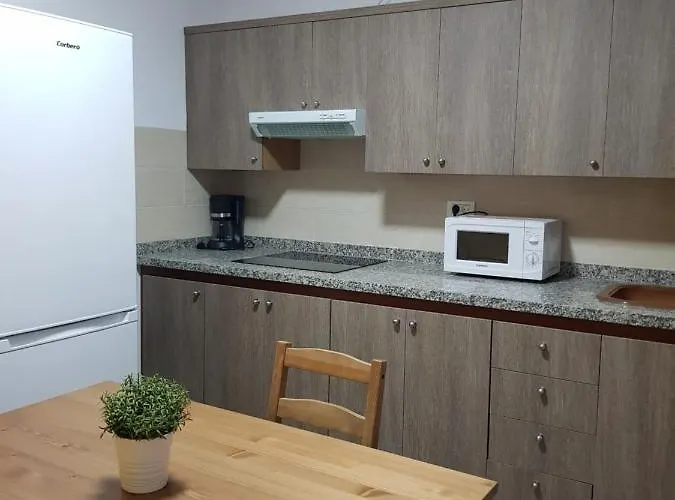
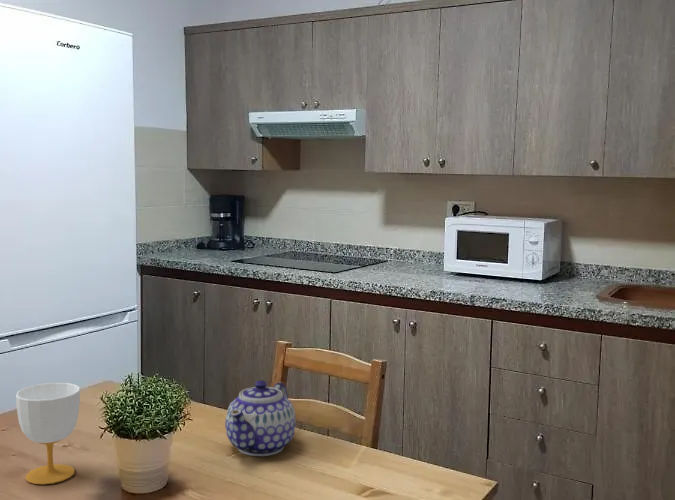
+ teapot (260, 414)
+ cup (49, 433)
